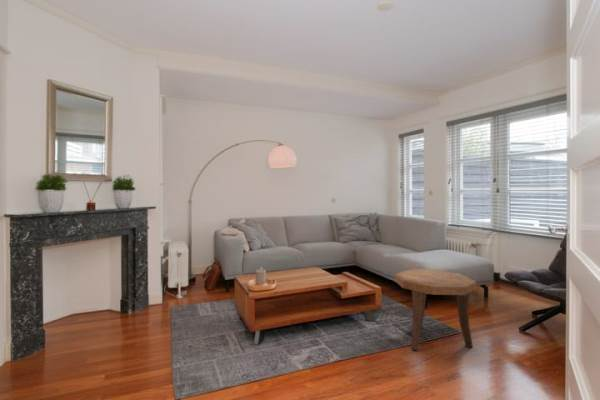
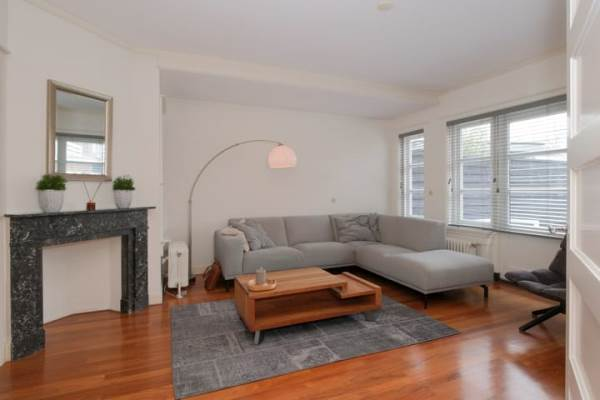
- side table (424, 308)
